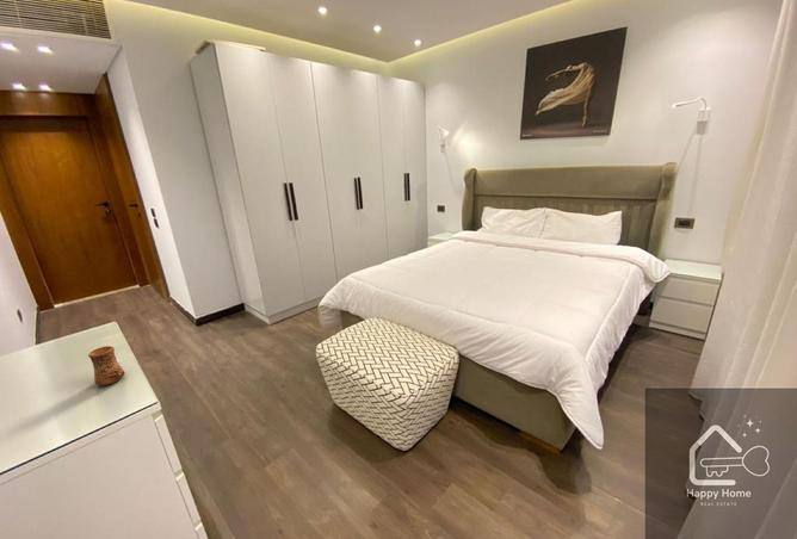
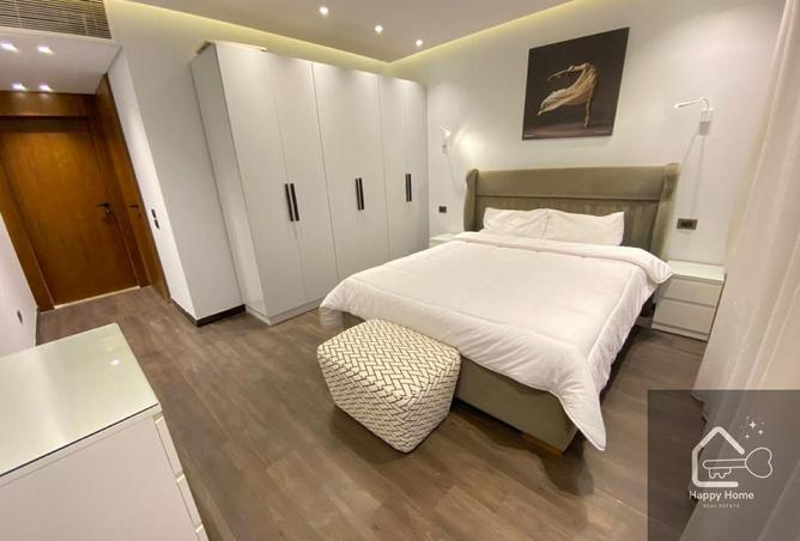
- cup (106, 365)
